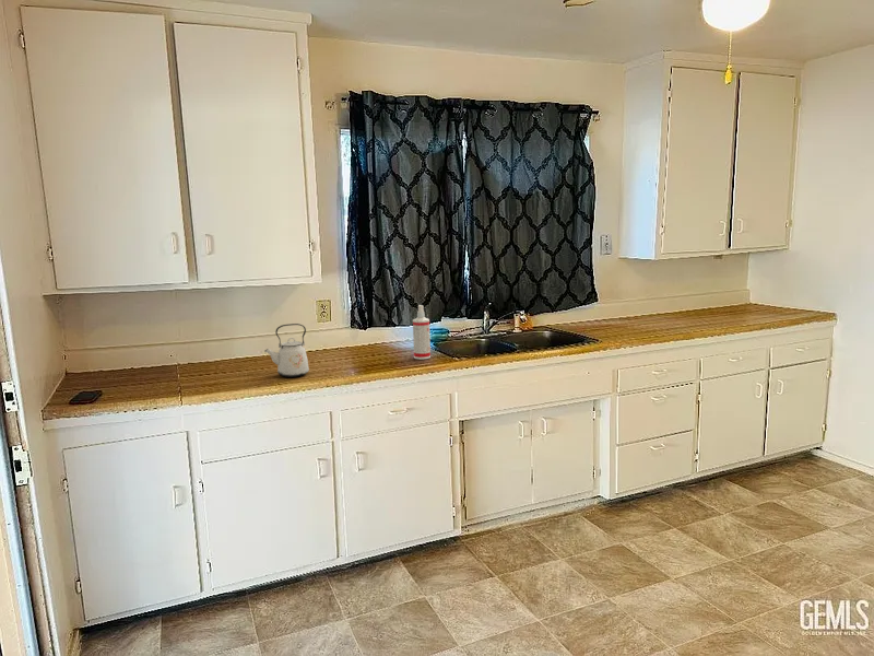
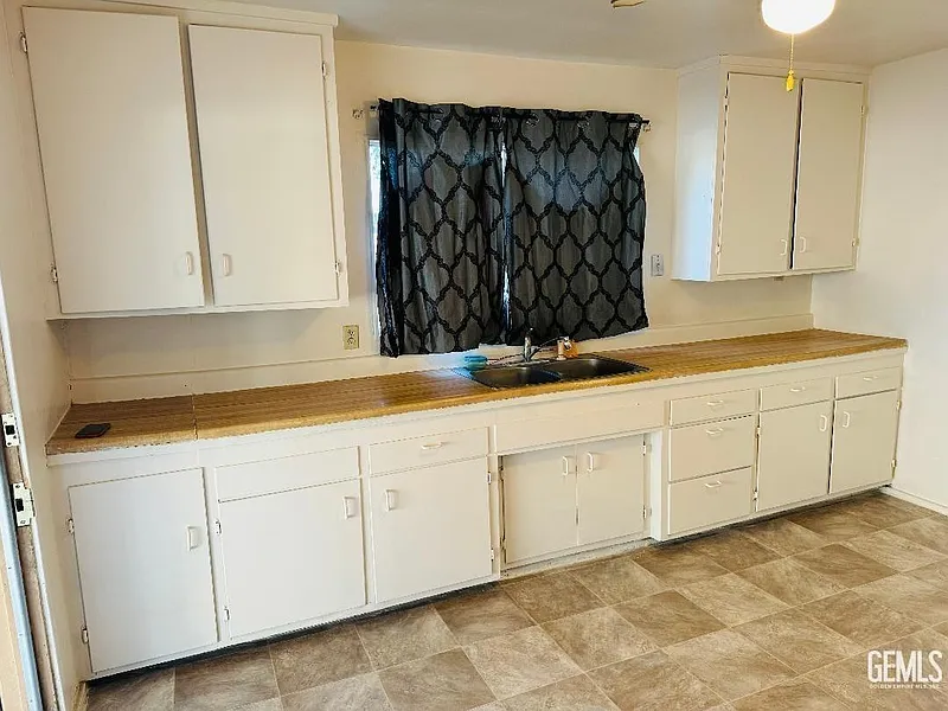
- spray bottle (421, 331)
- kettle (285, 350)
